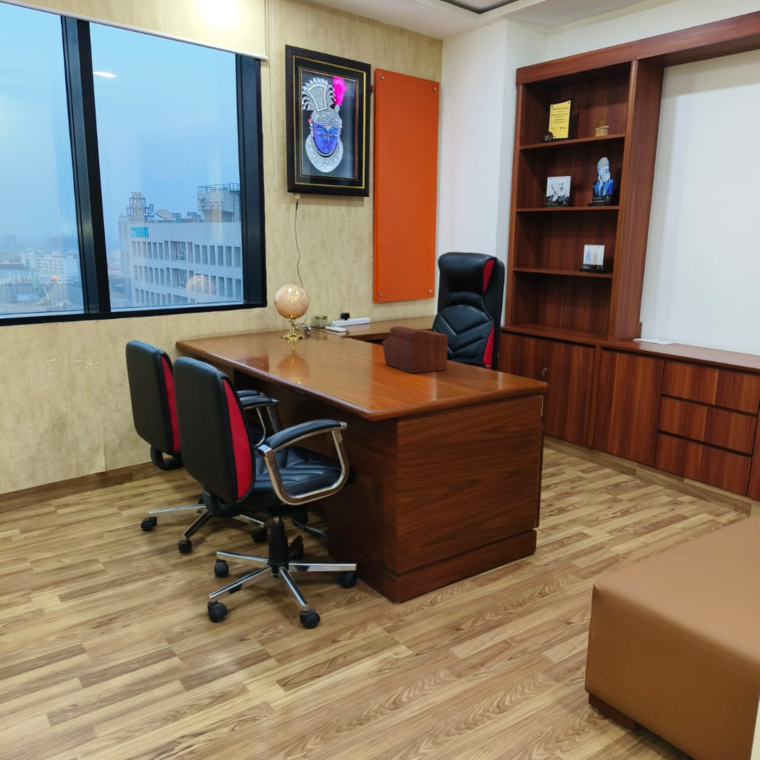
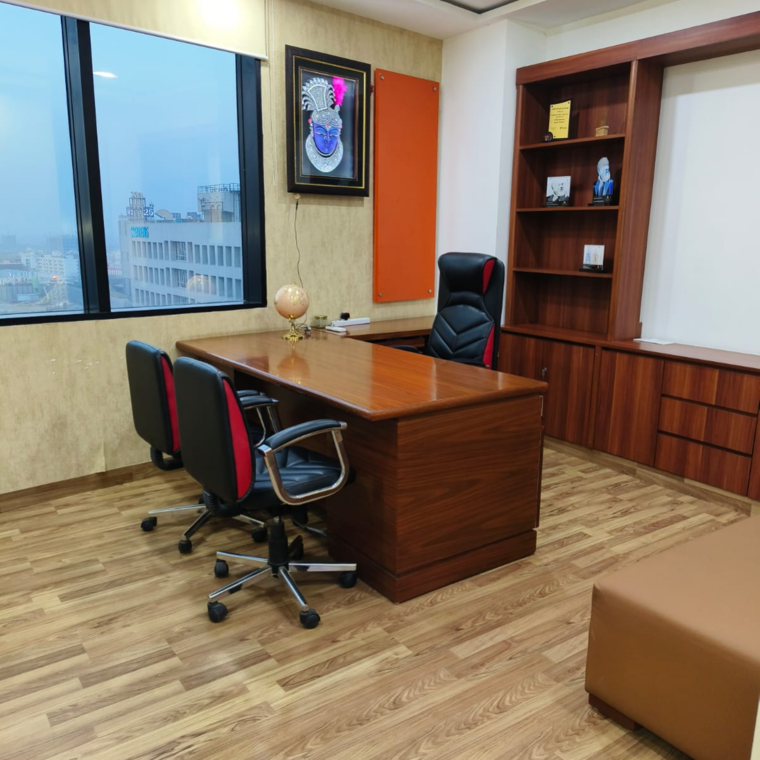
- sewing box (415, 346)
